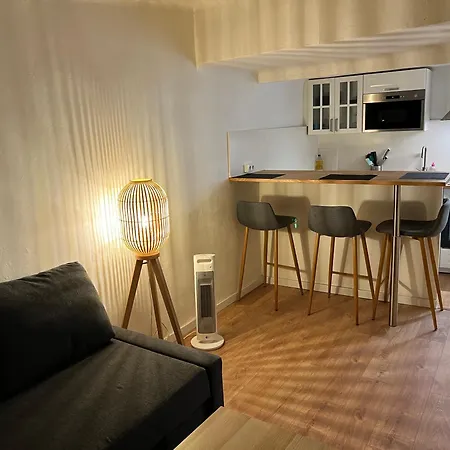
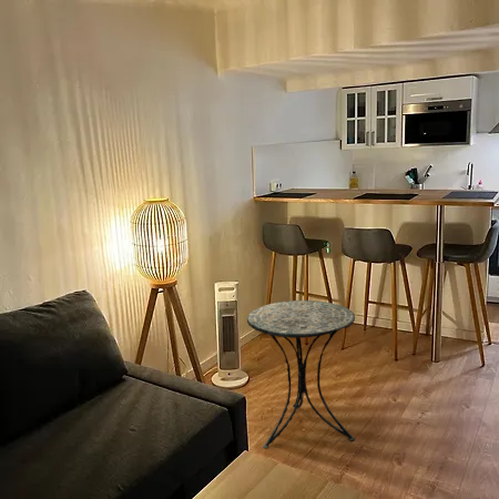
+ side table (302, 373)
